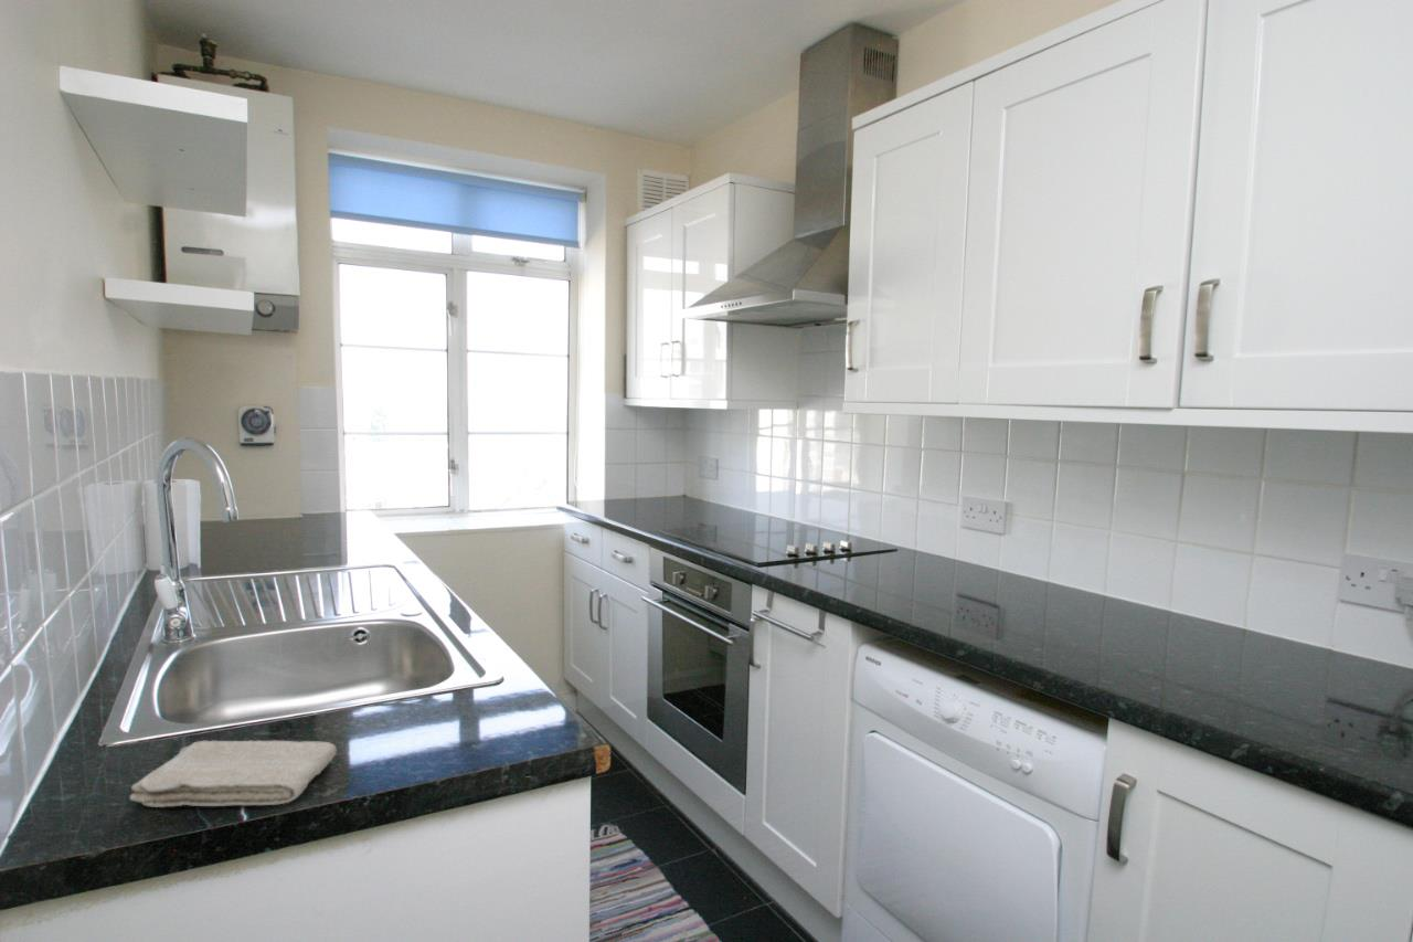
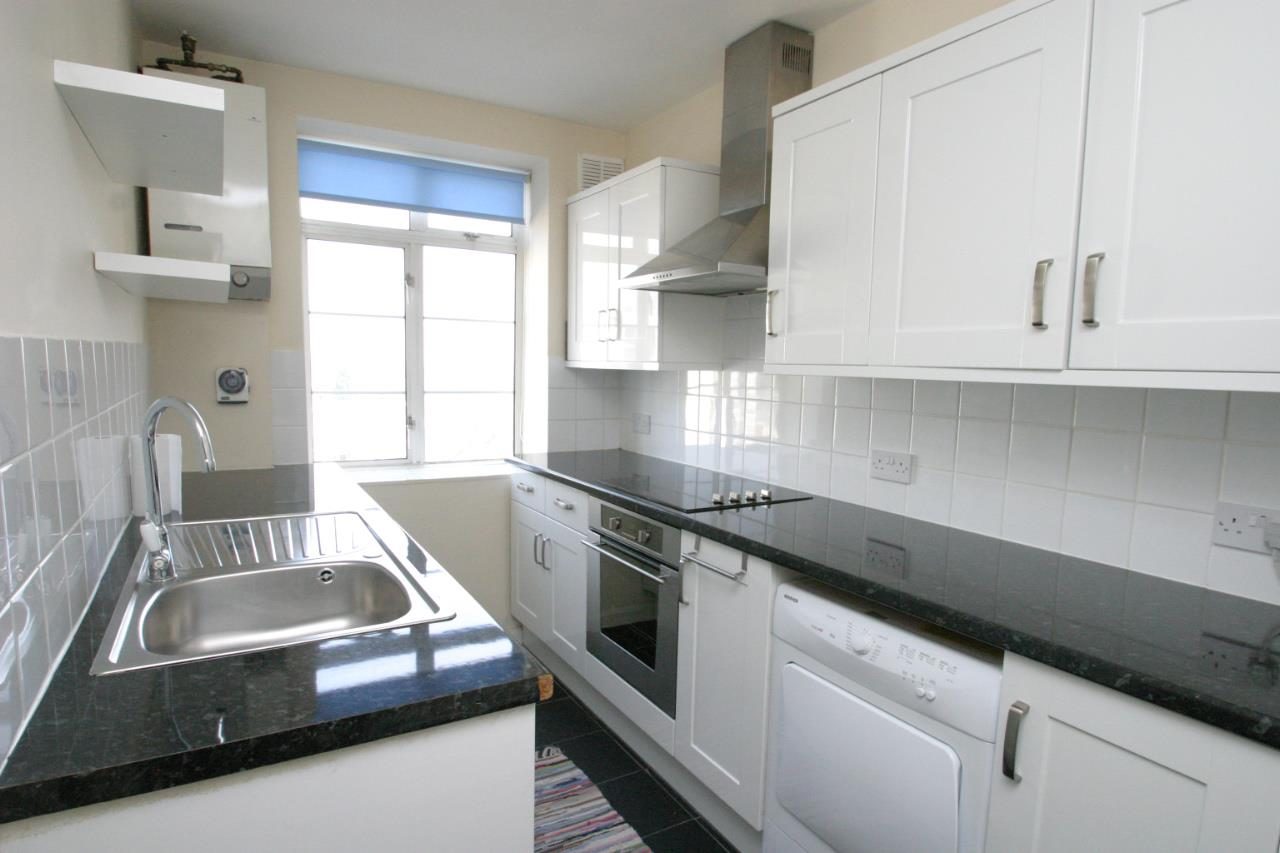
- washcloth (240, 769)
